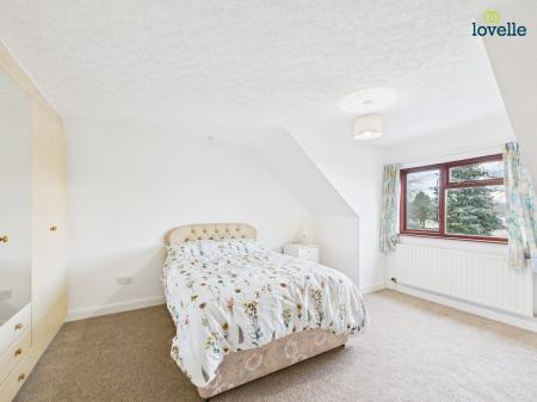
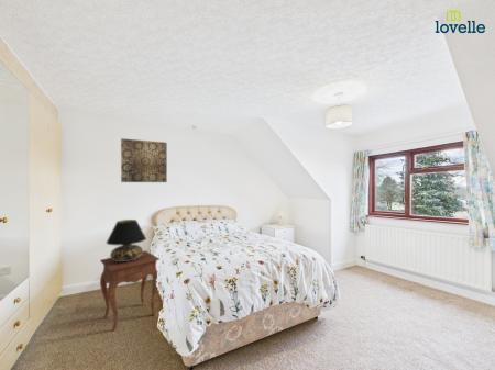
+ wall art (144, 161)
+ side table (128, 282)
+ table lamp (127, 239)
